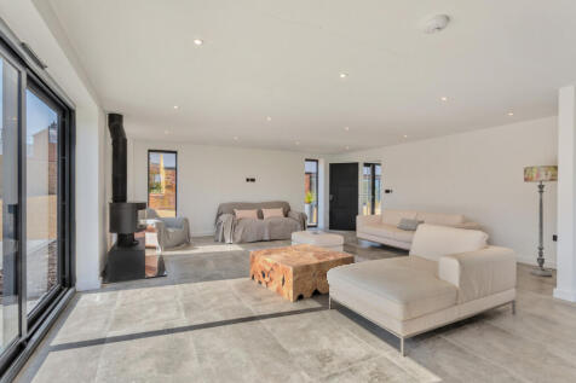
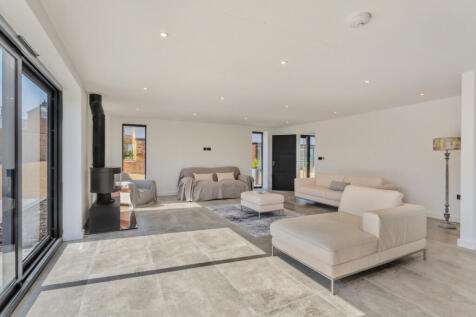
- coffee table (300, 267)
